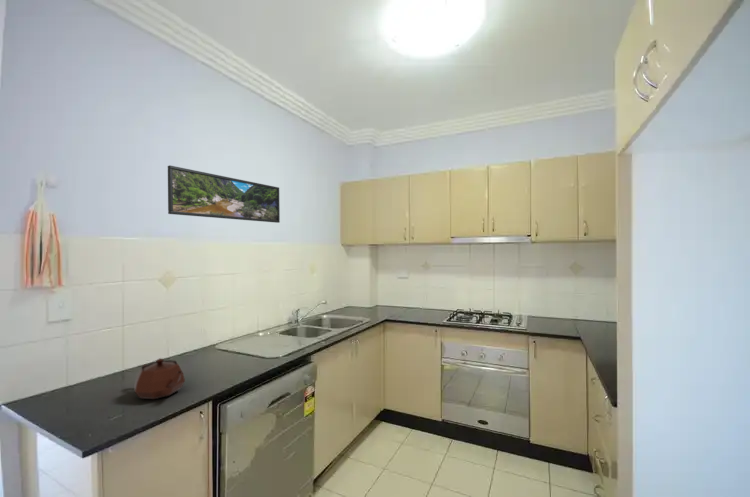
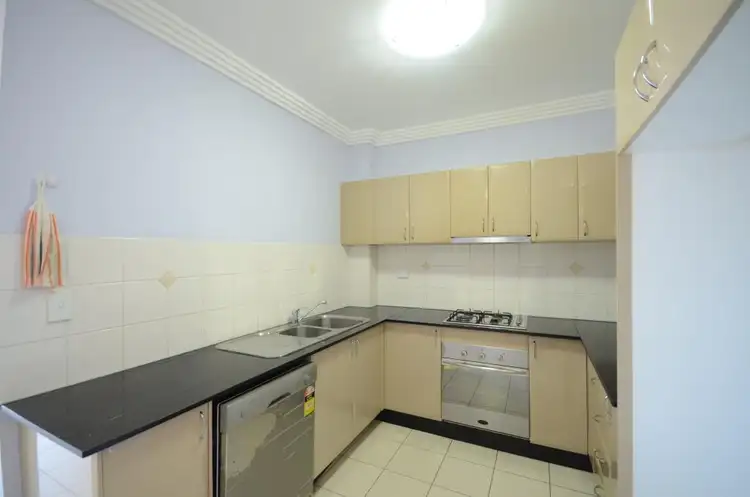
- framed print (232, 198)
- teapot (161, 376)
